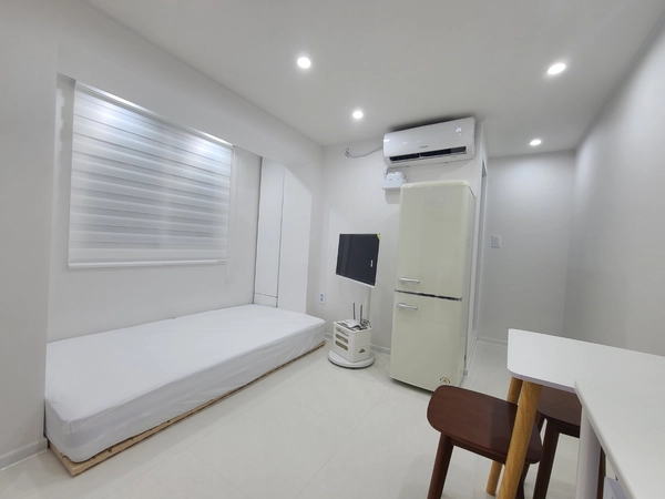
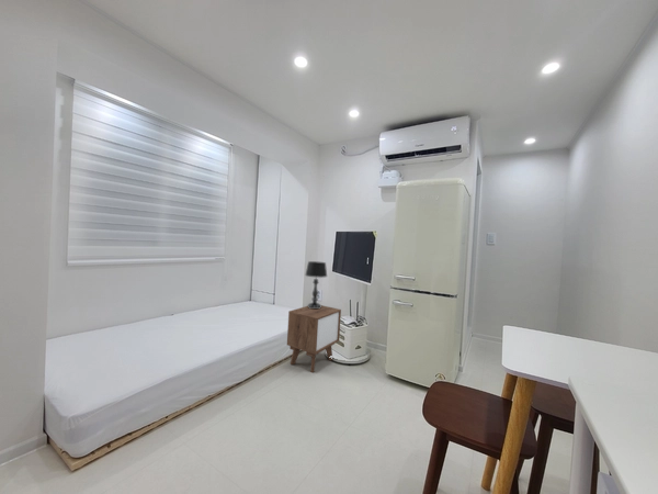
+ table lamp (315, 284)
+ nightstand (313, 335)
